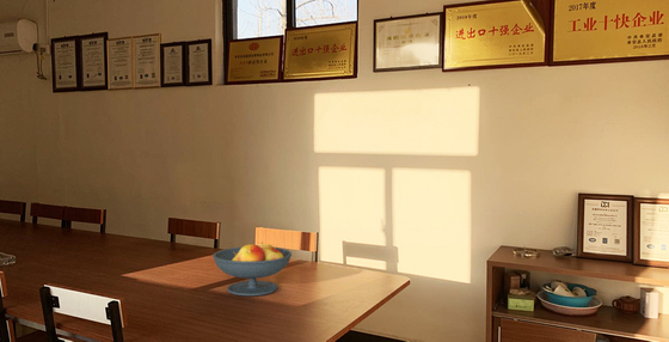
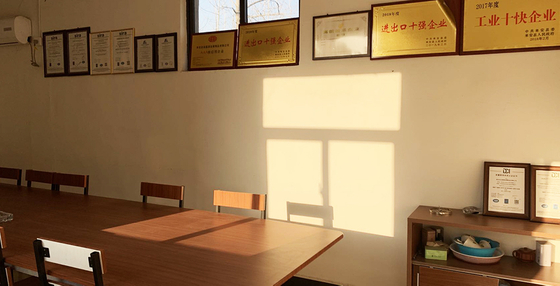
- fruit bowl (252, 264)
